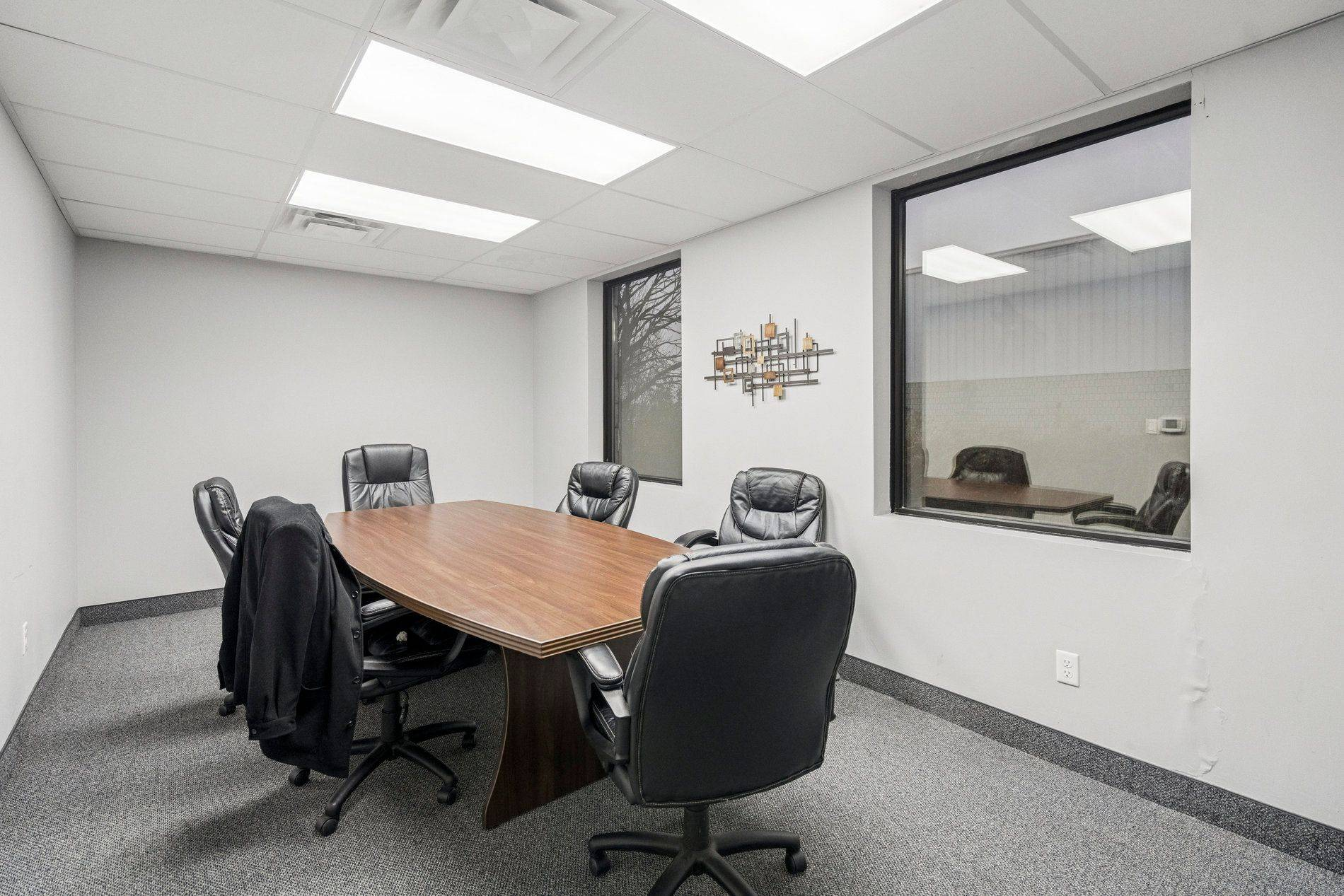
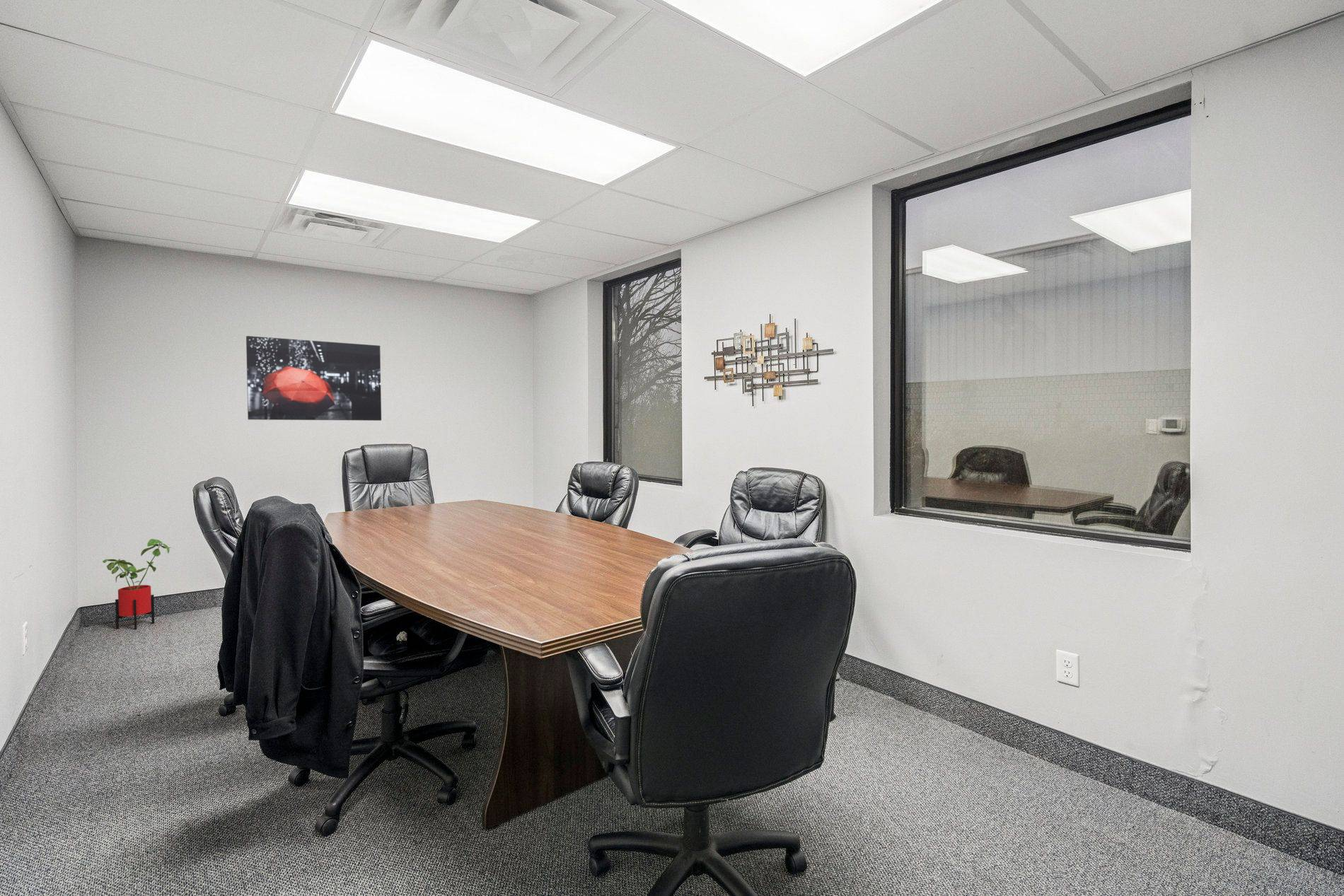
+ house plant (139, 583)
+ wall art (317, 380)
